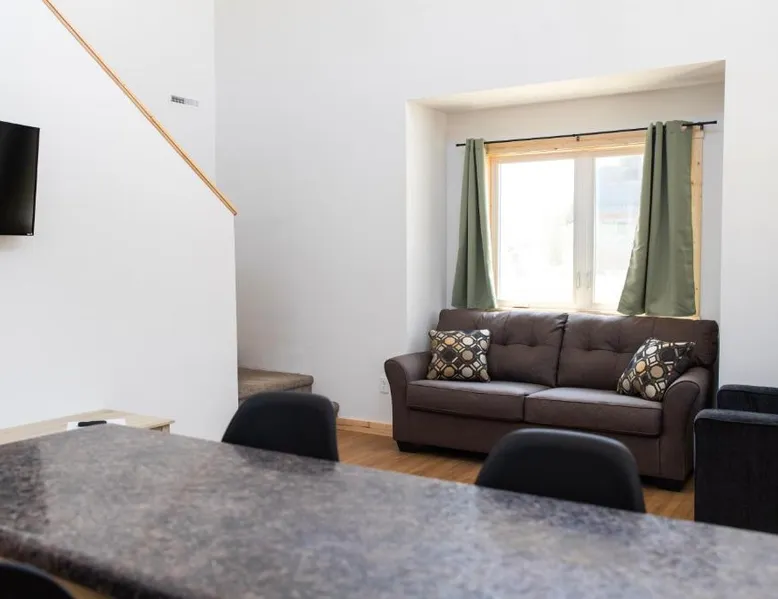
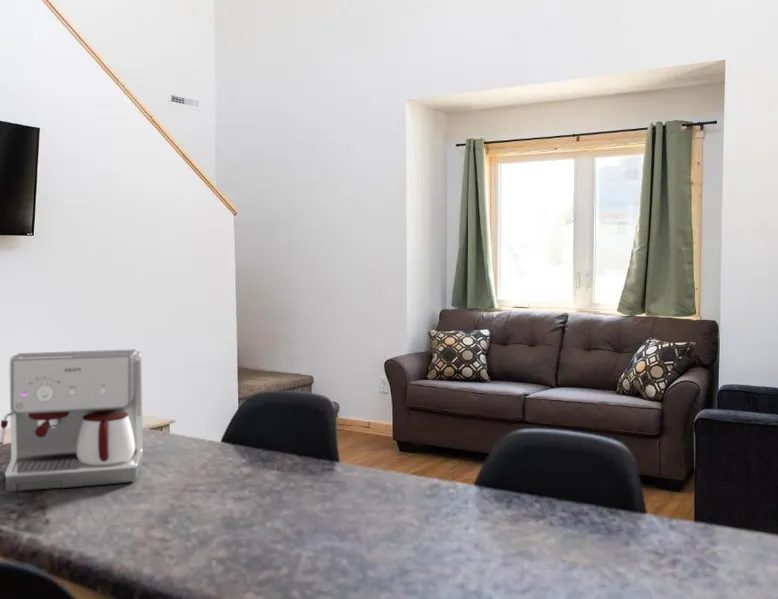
+ coffee maker (76, 414)
